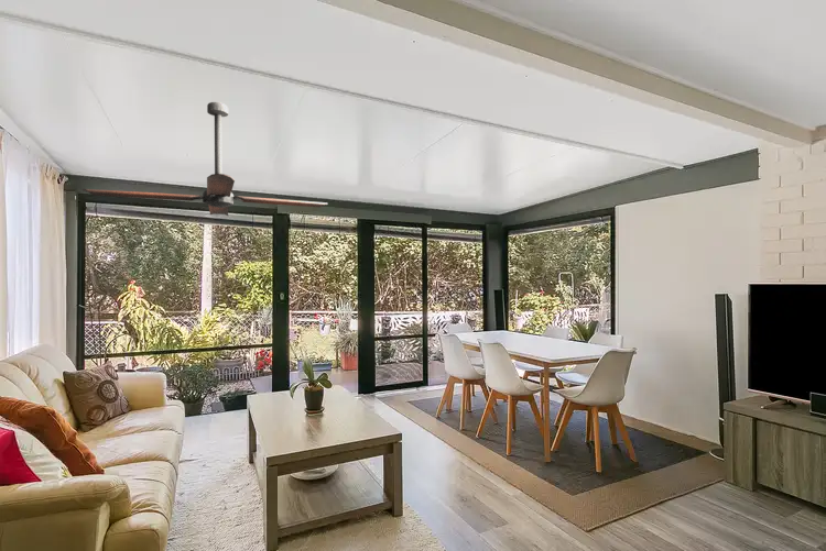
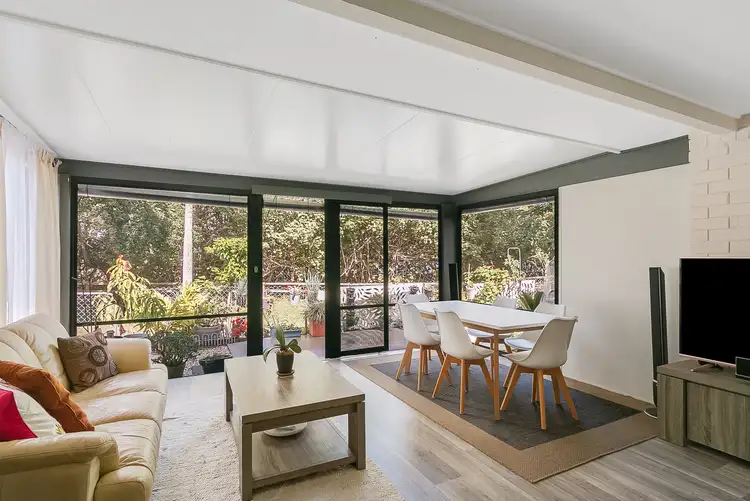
- ceiling fan (217, 155)
